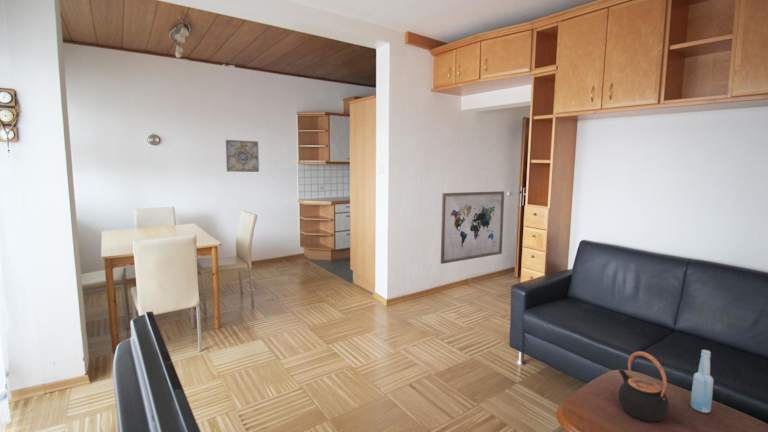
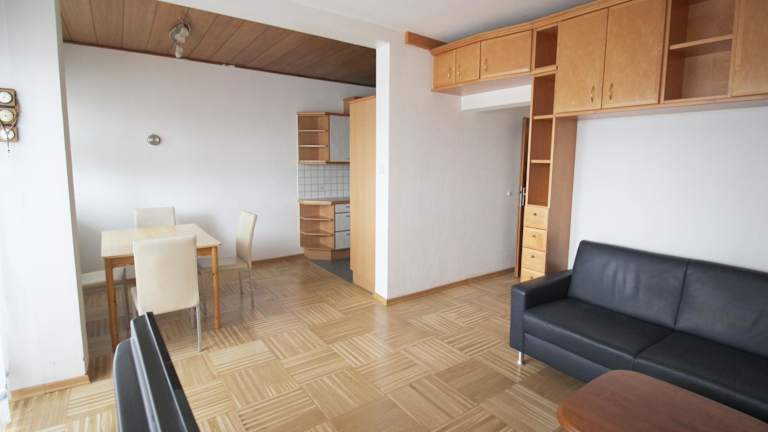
- wall art (242, 156)
- wall art (474, 225)
- bottle (703, 380)
- teapot (640, 380)
